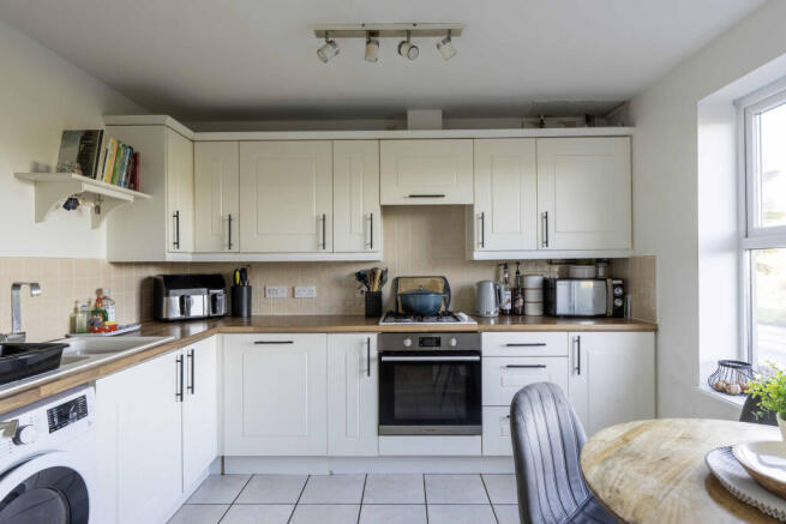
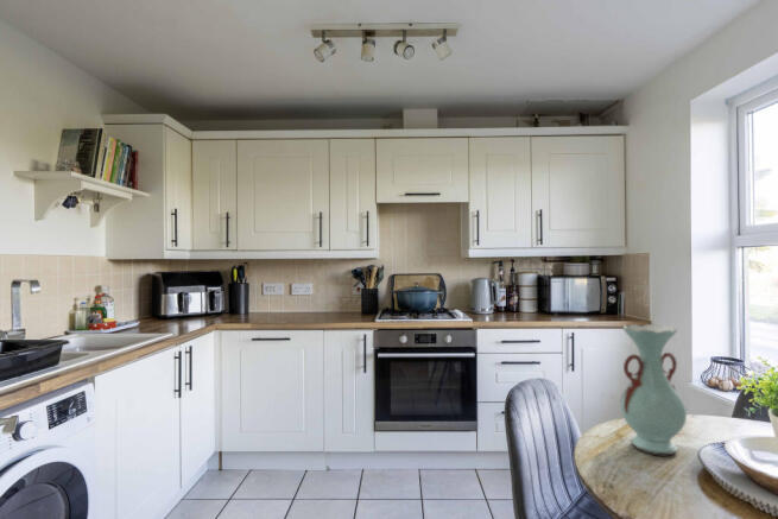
+ decorative vase (651, 386)
